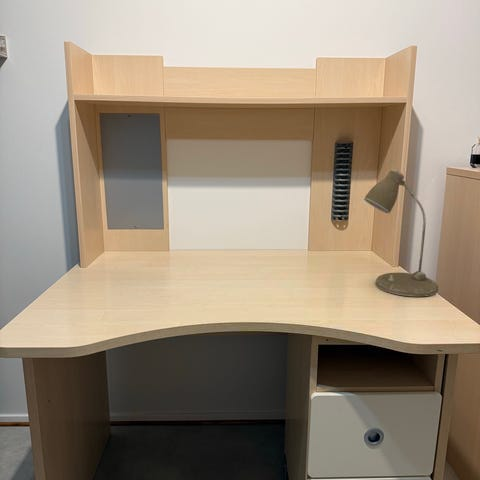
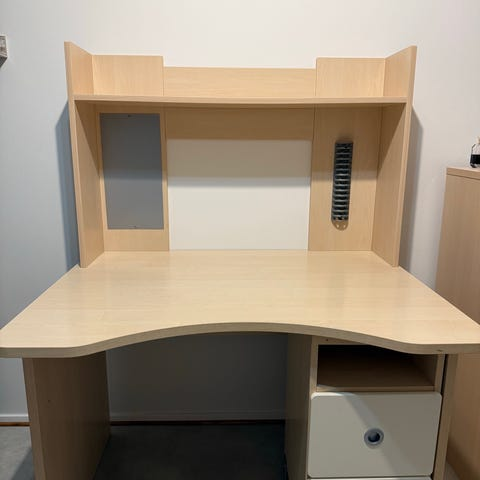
- desk lamp (422, 232)
